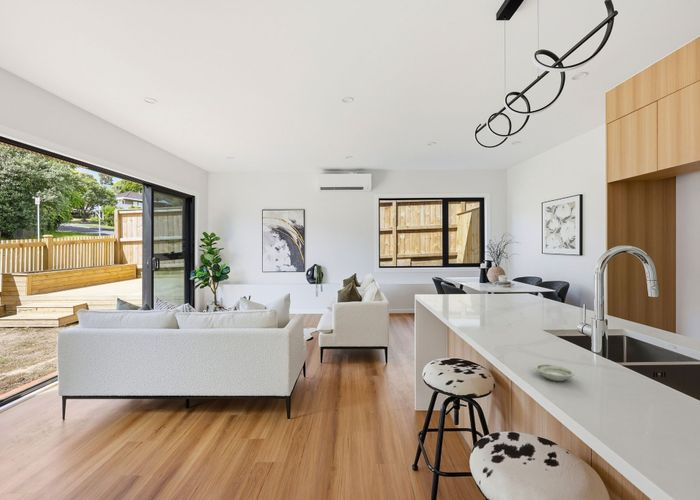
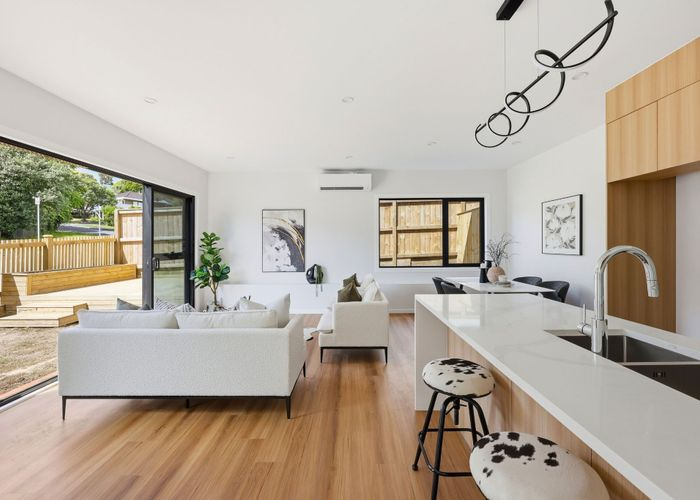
- saucer (554, 373)
